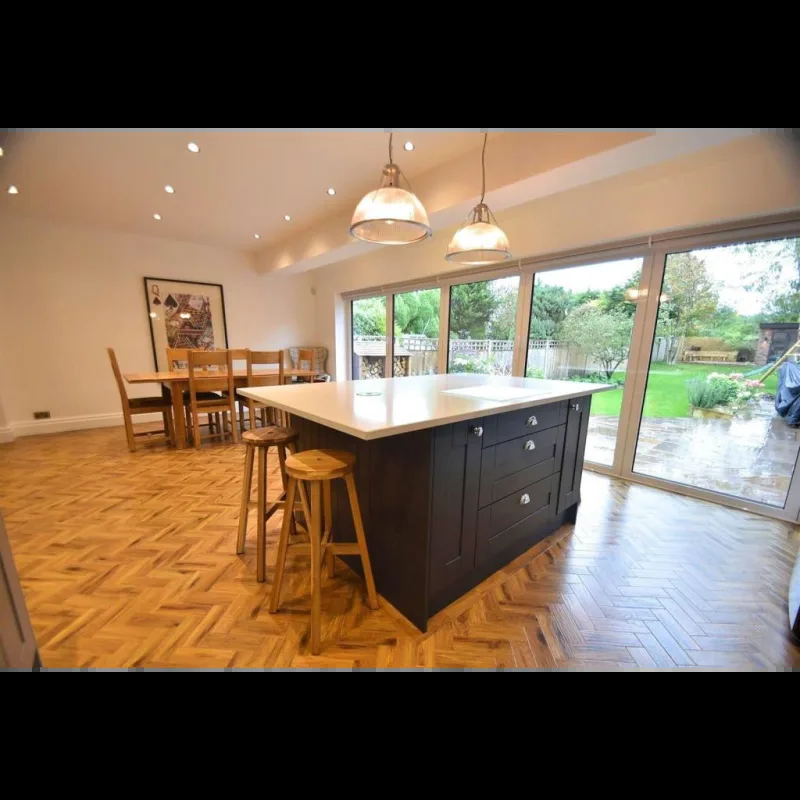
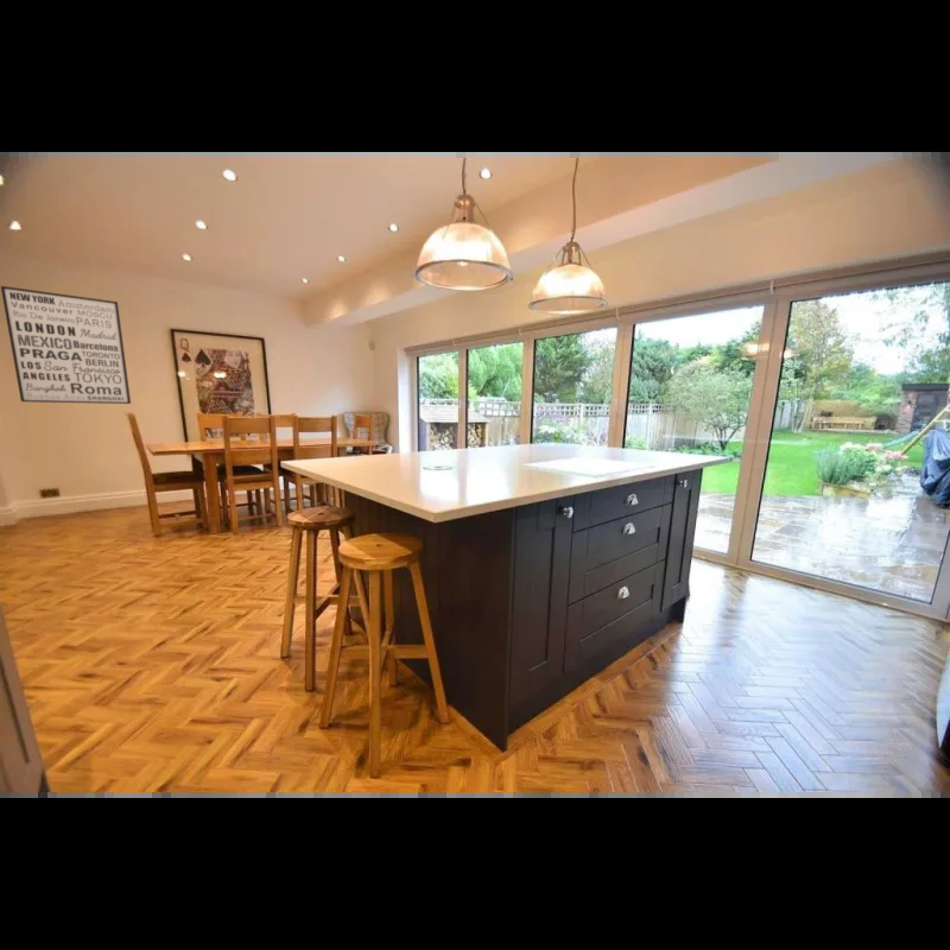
+ wall art (71, 349)
